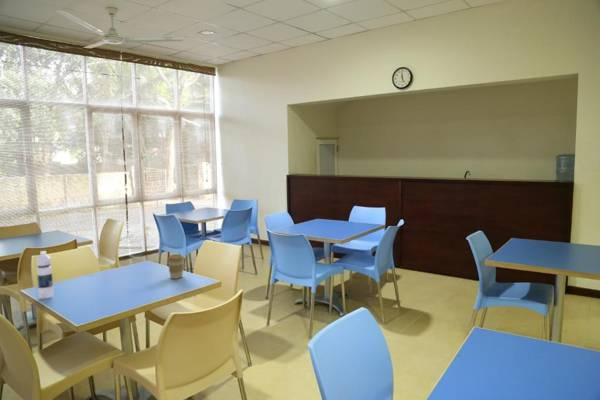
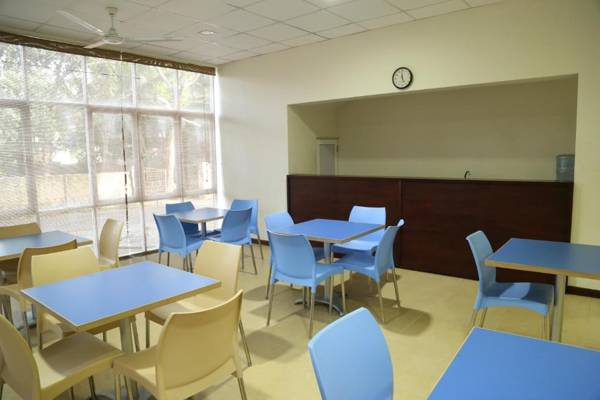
- coffee cup (176, 266)
- water bottle (44, 274)
